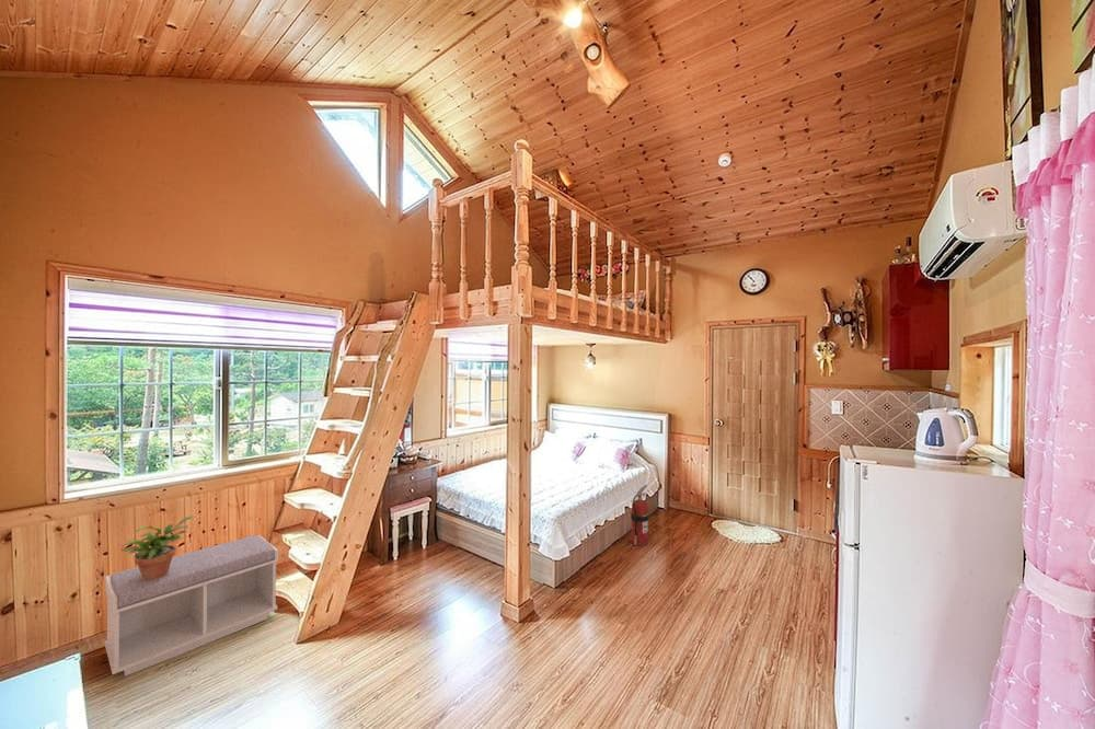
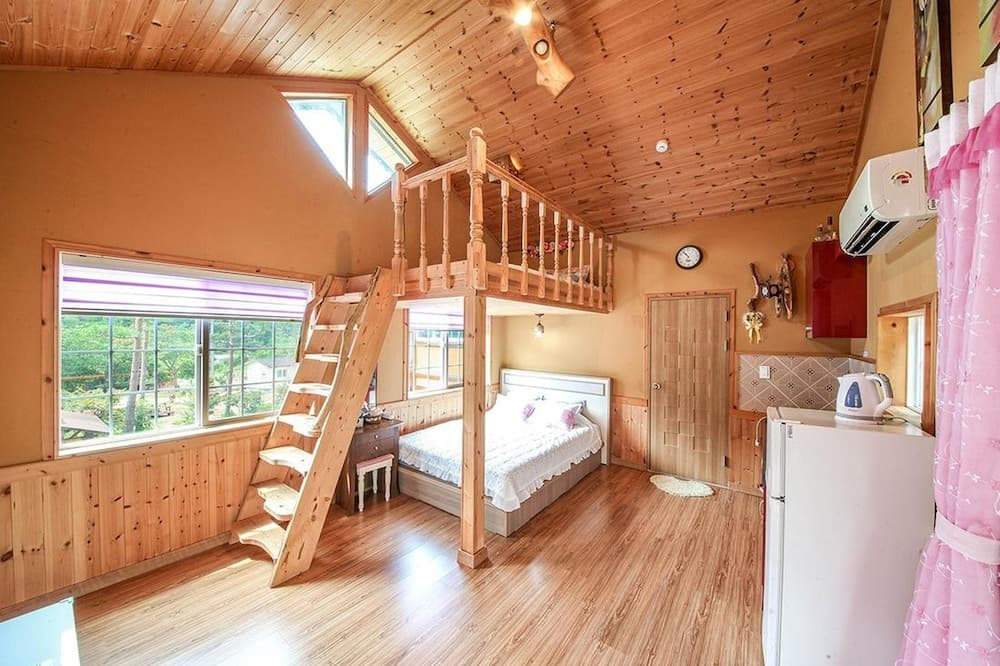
- bench (197, 595)
- fire extinguisher (639, 514)
- potted plant (161, 545)
